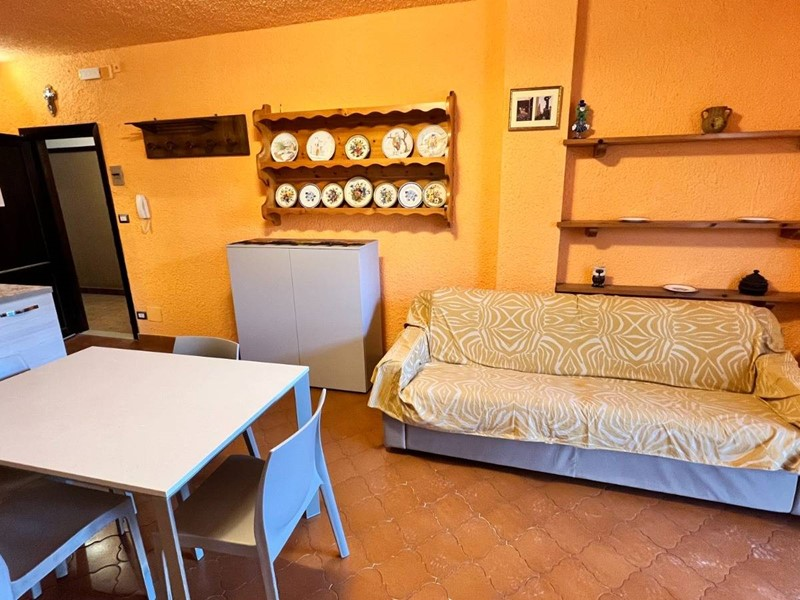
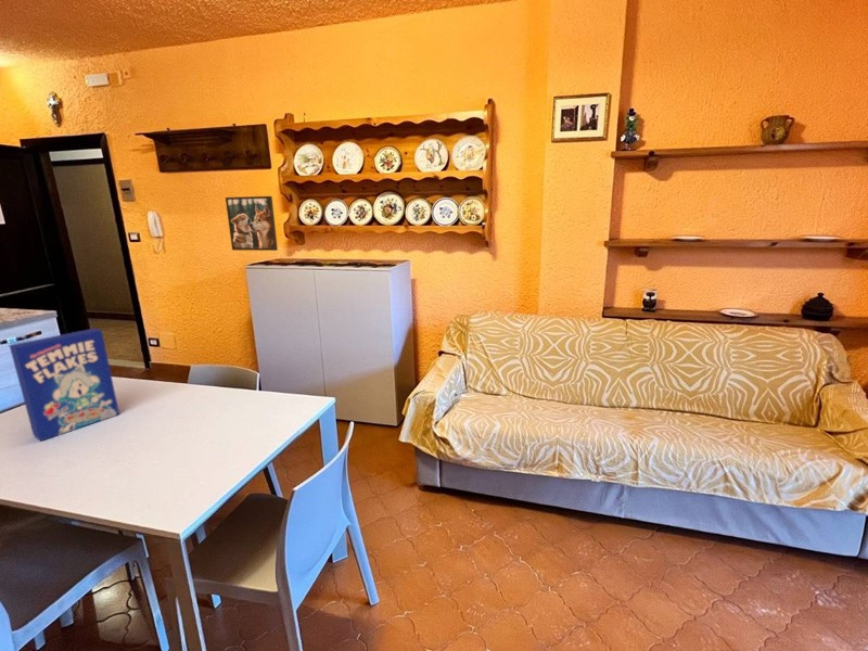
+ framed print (251, 224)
+ cereal box (68, 381)
